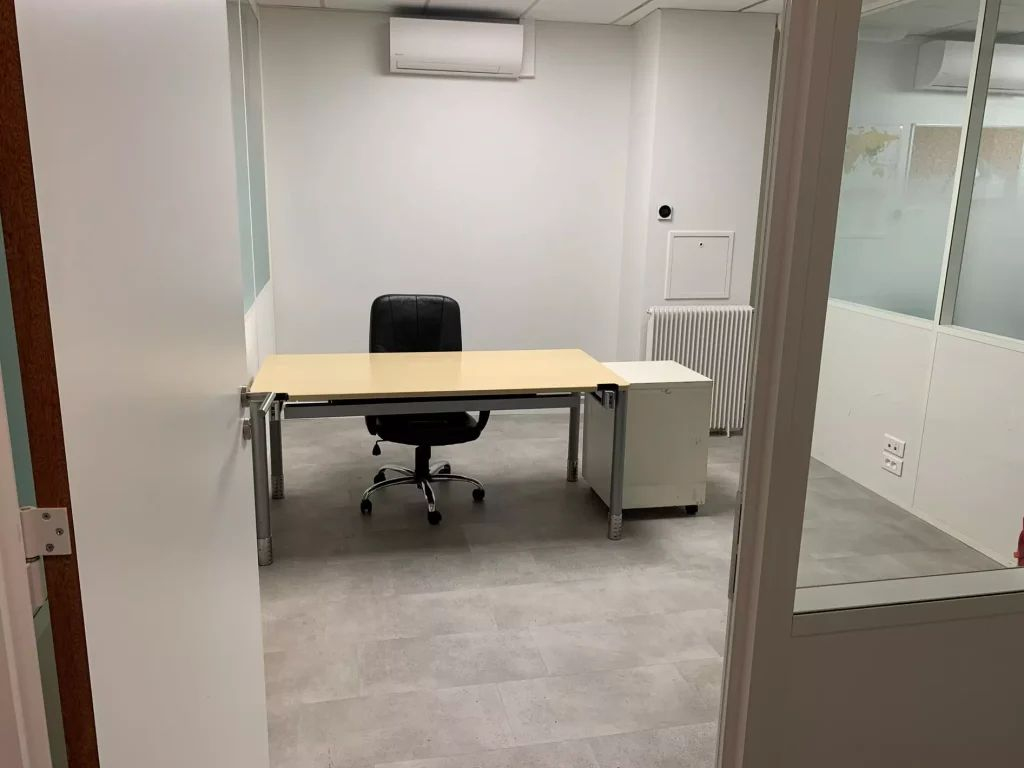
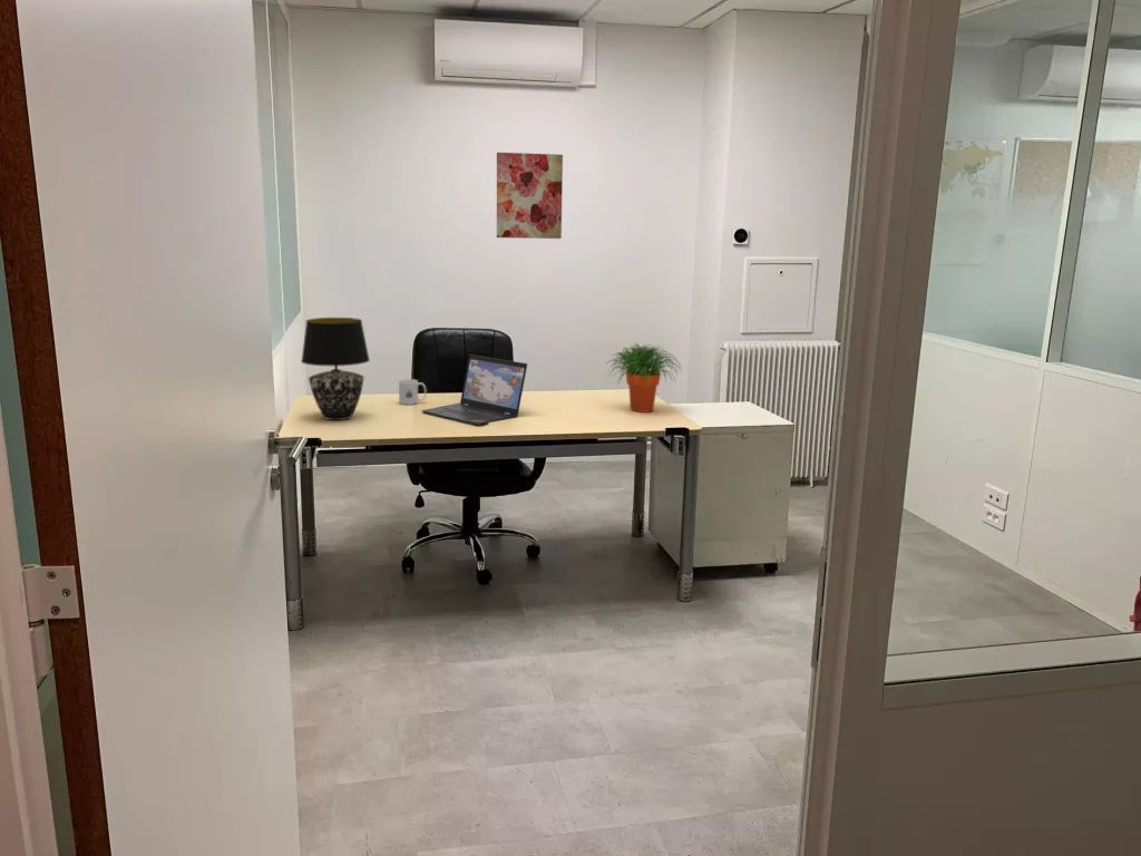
+ mug (412, 391)
+ potted plant (642, 377)
+ laptop (474, 388)
+ table lamp (335, 369)
+ wall art (529, 196)
